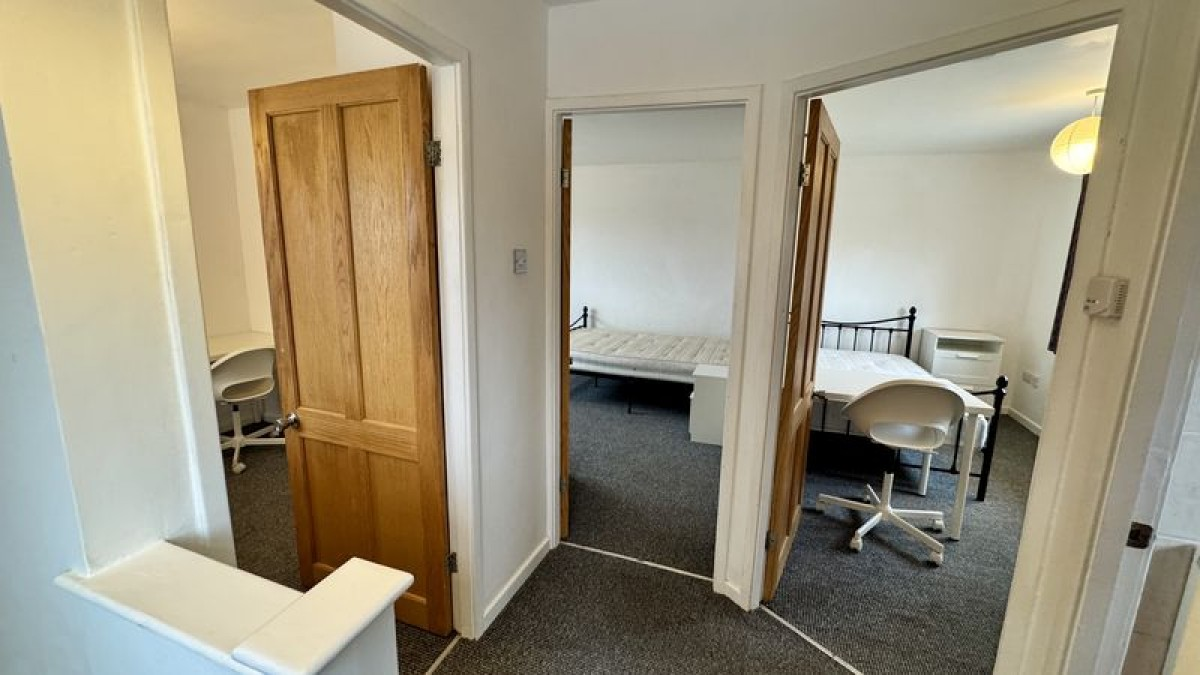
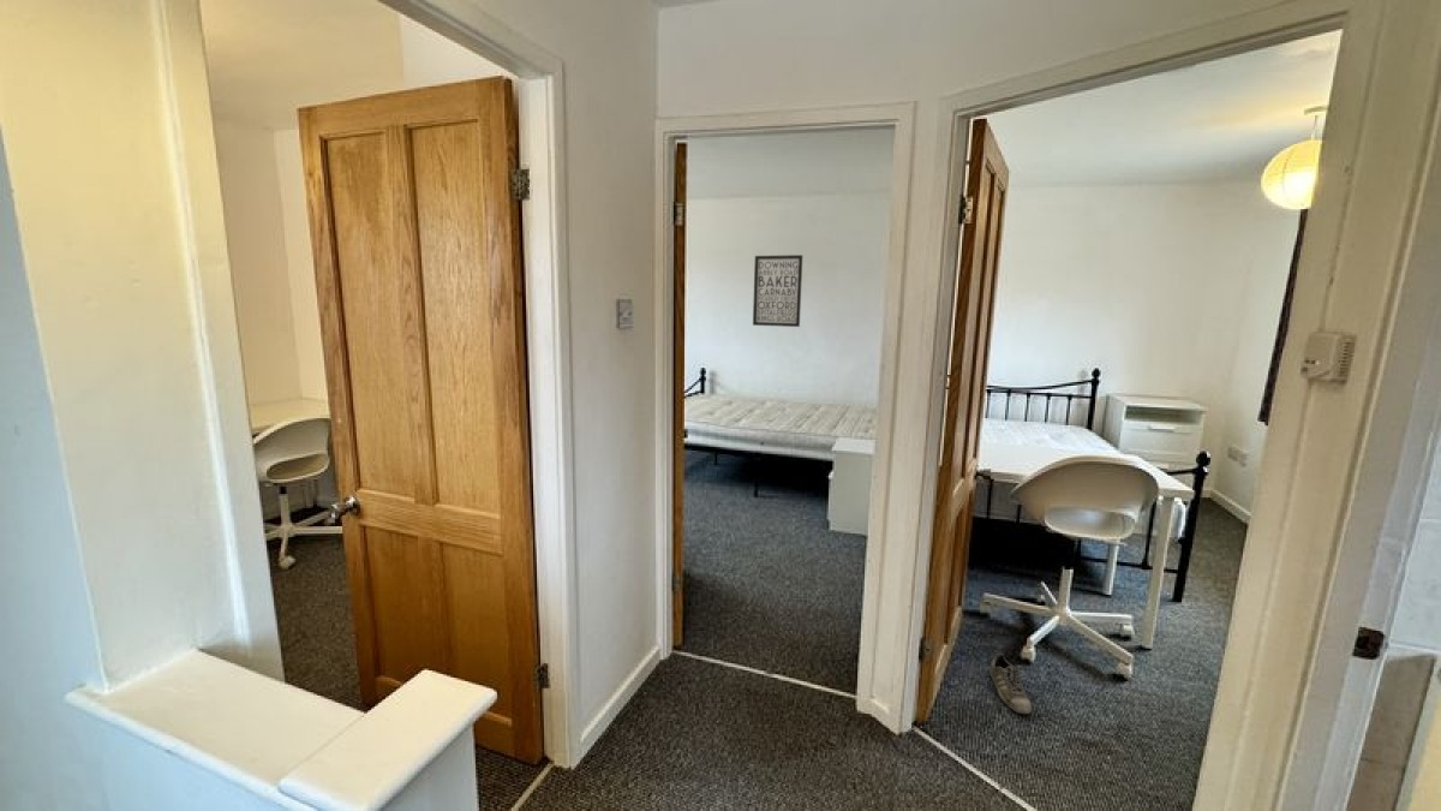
+ shoe (1009, 678)
+ wall art (777, 291)
